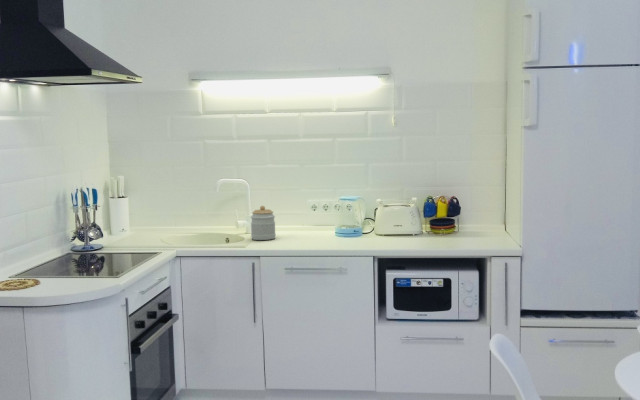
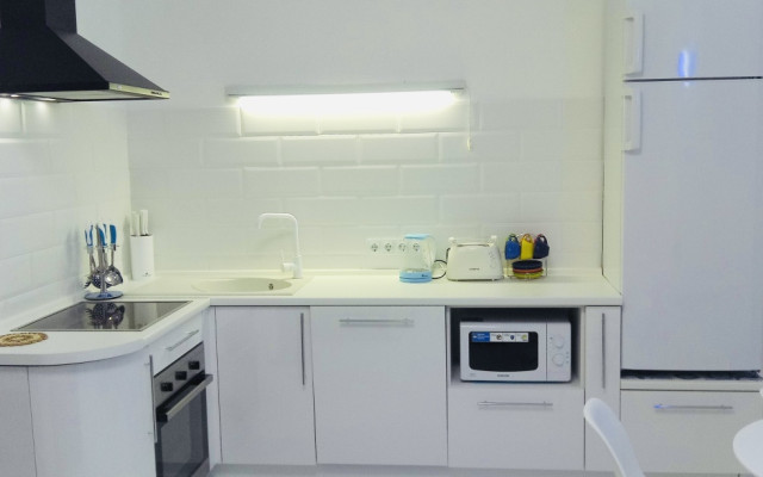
- jar (263, 222)
